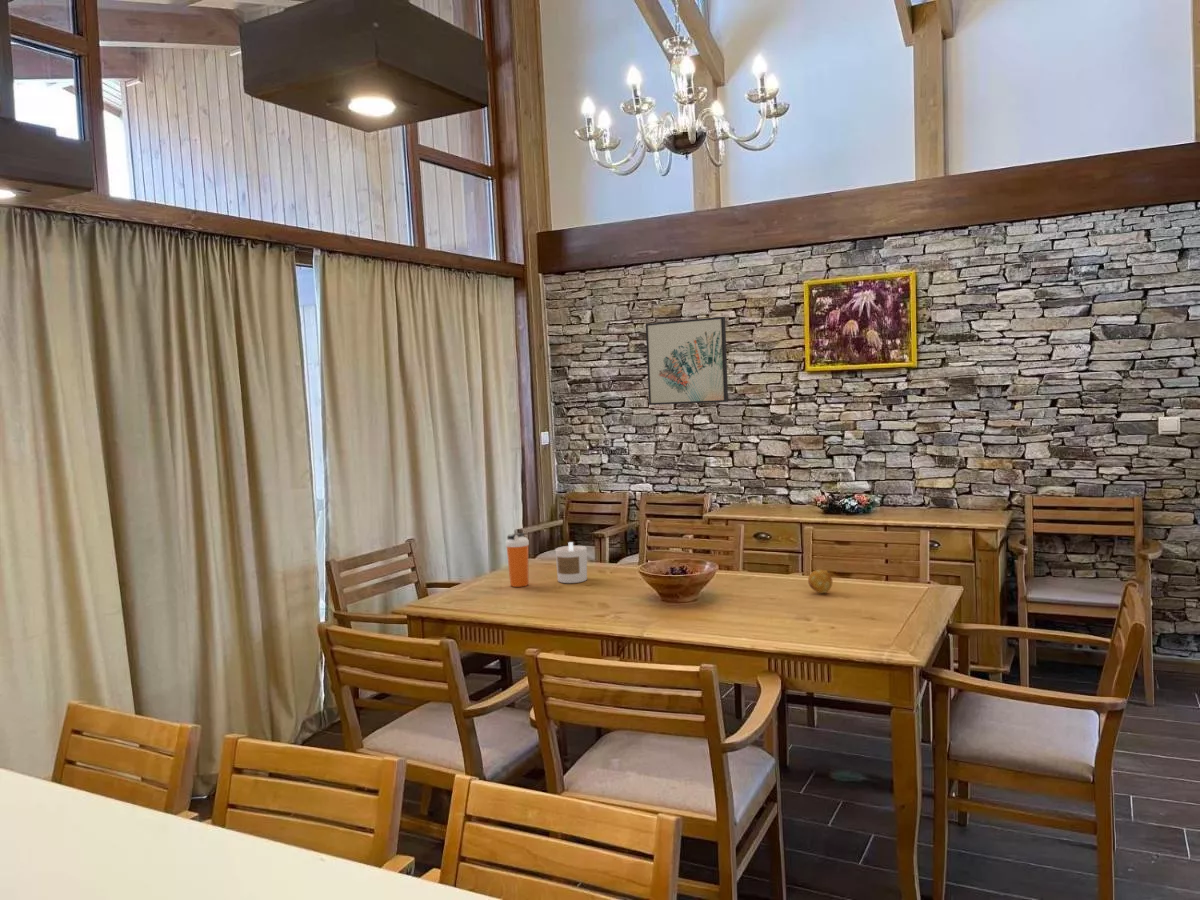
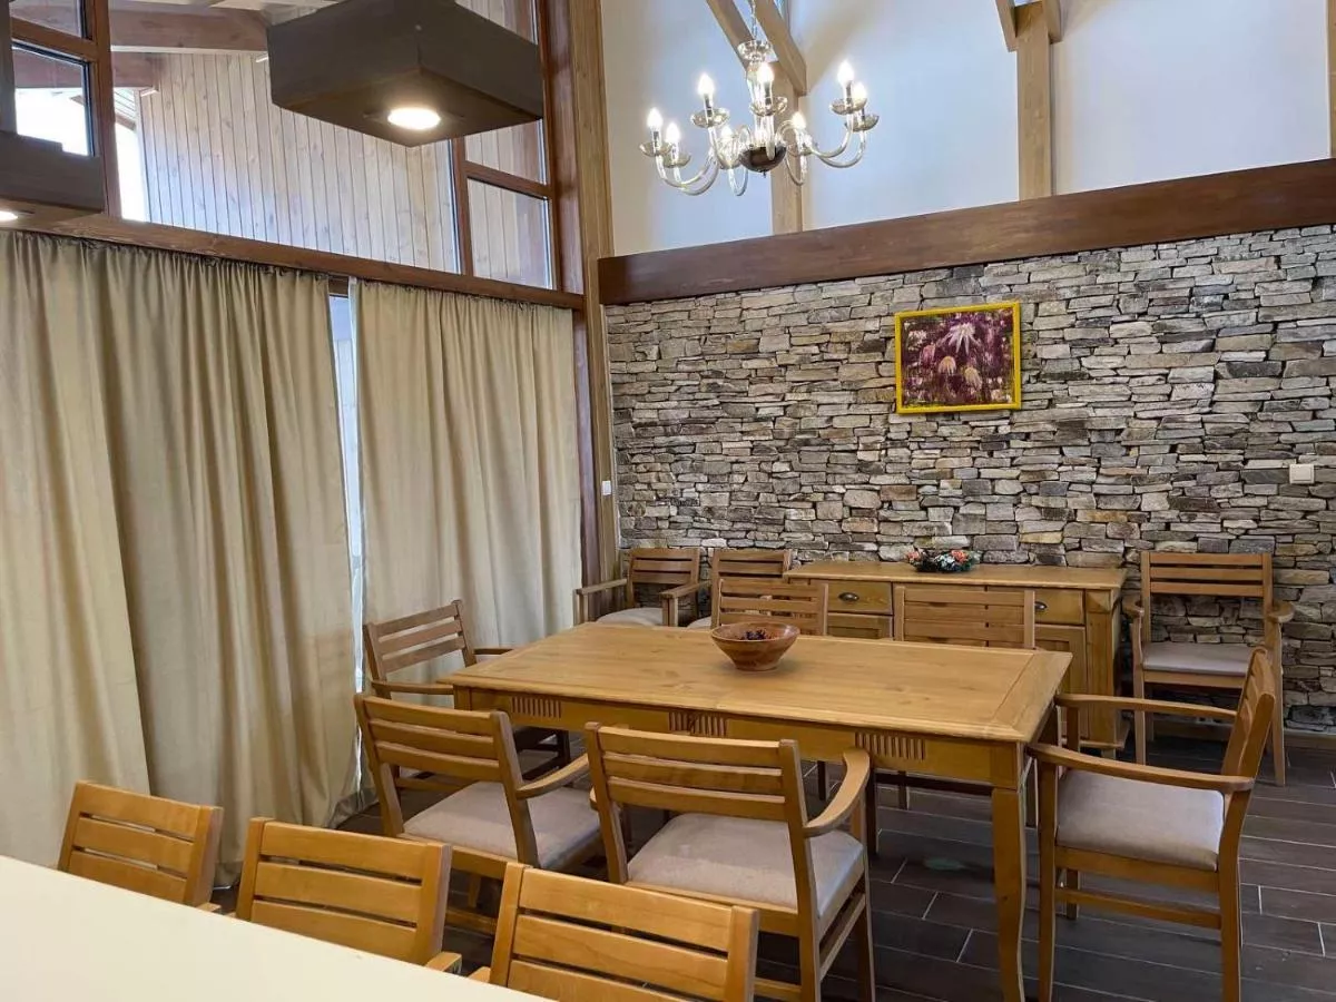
- fruit (820, 581)
- candle (571, 561)
- shaker bottle (518, 559)
- wall art (686, 362)
